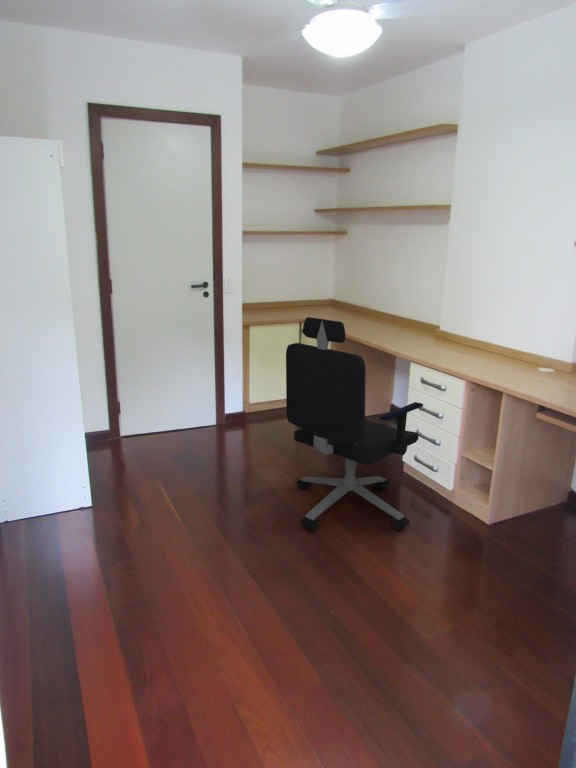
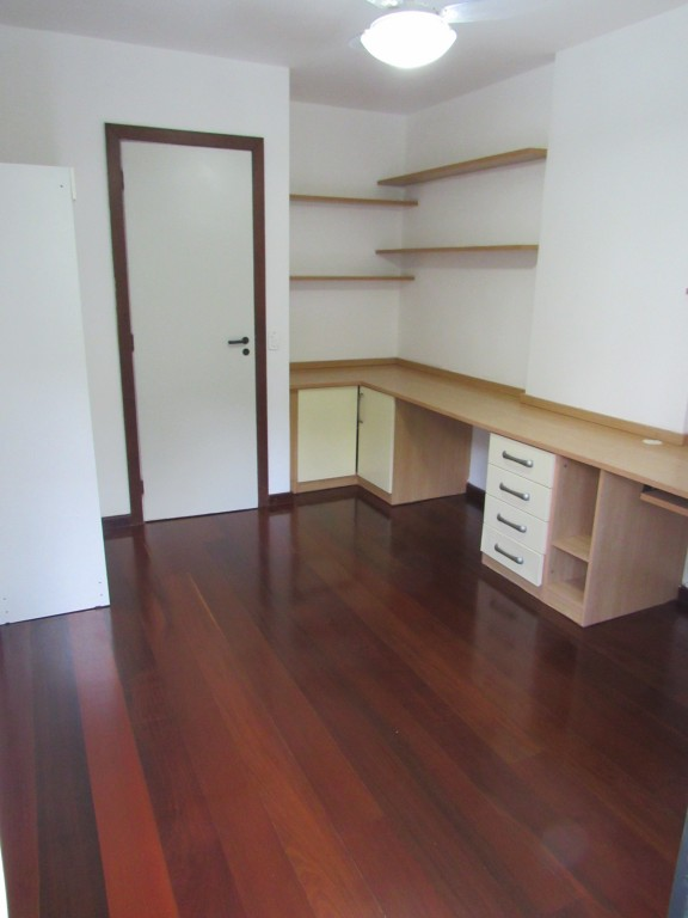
- office chair (353, 415)
